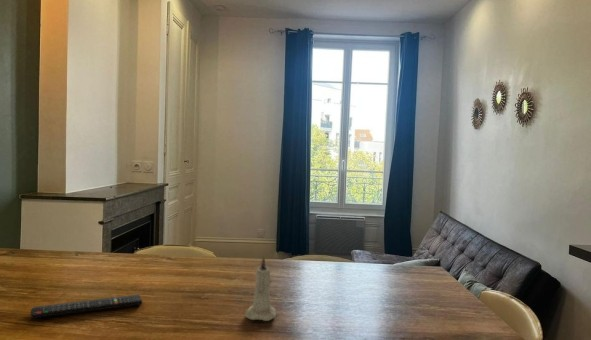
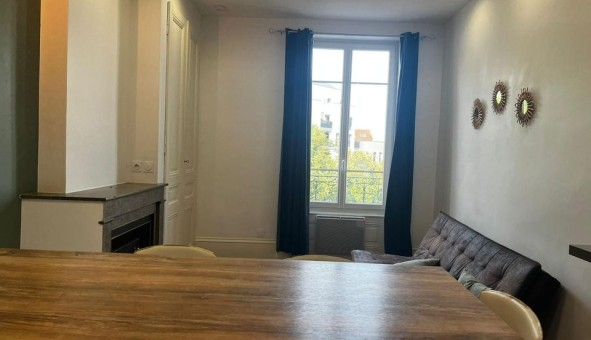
- candle (262, 285)
- remote control (88, 306)
